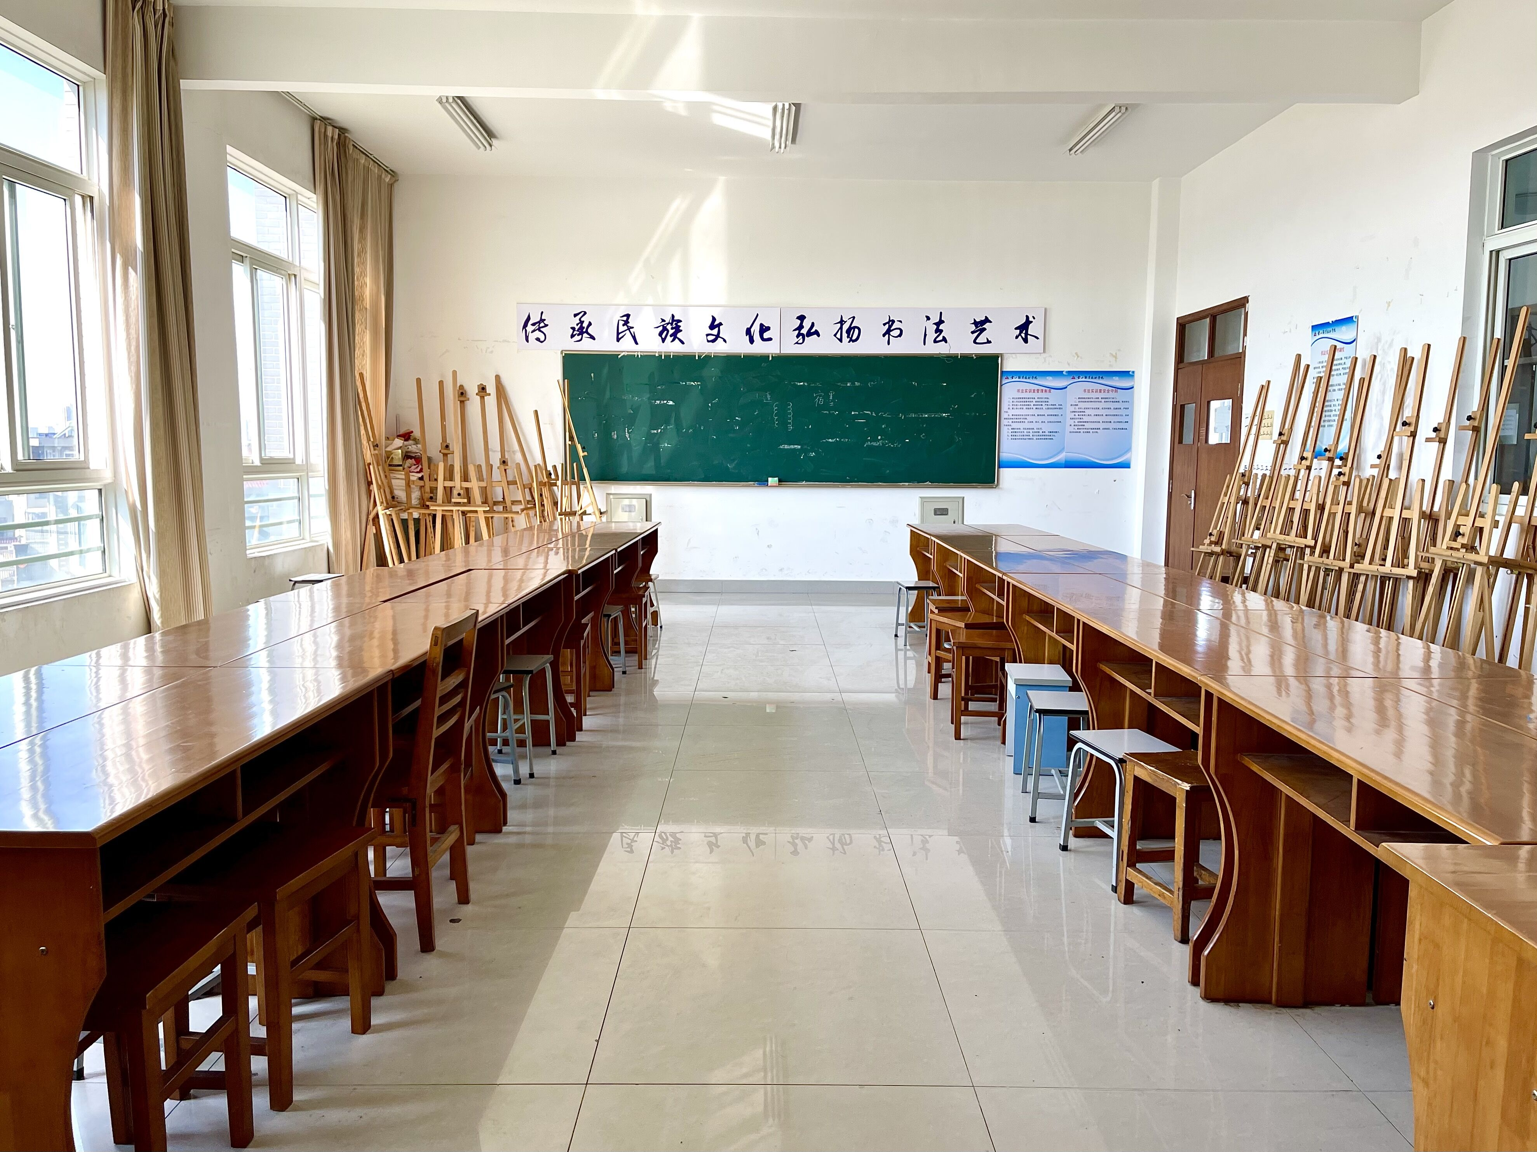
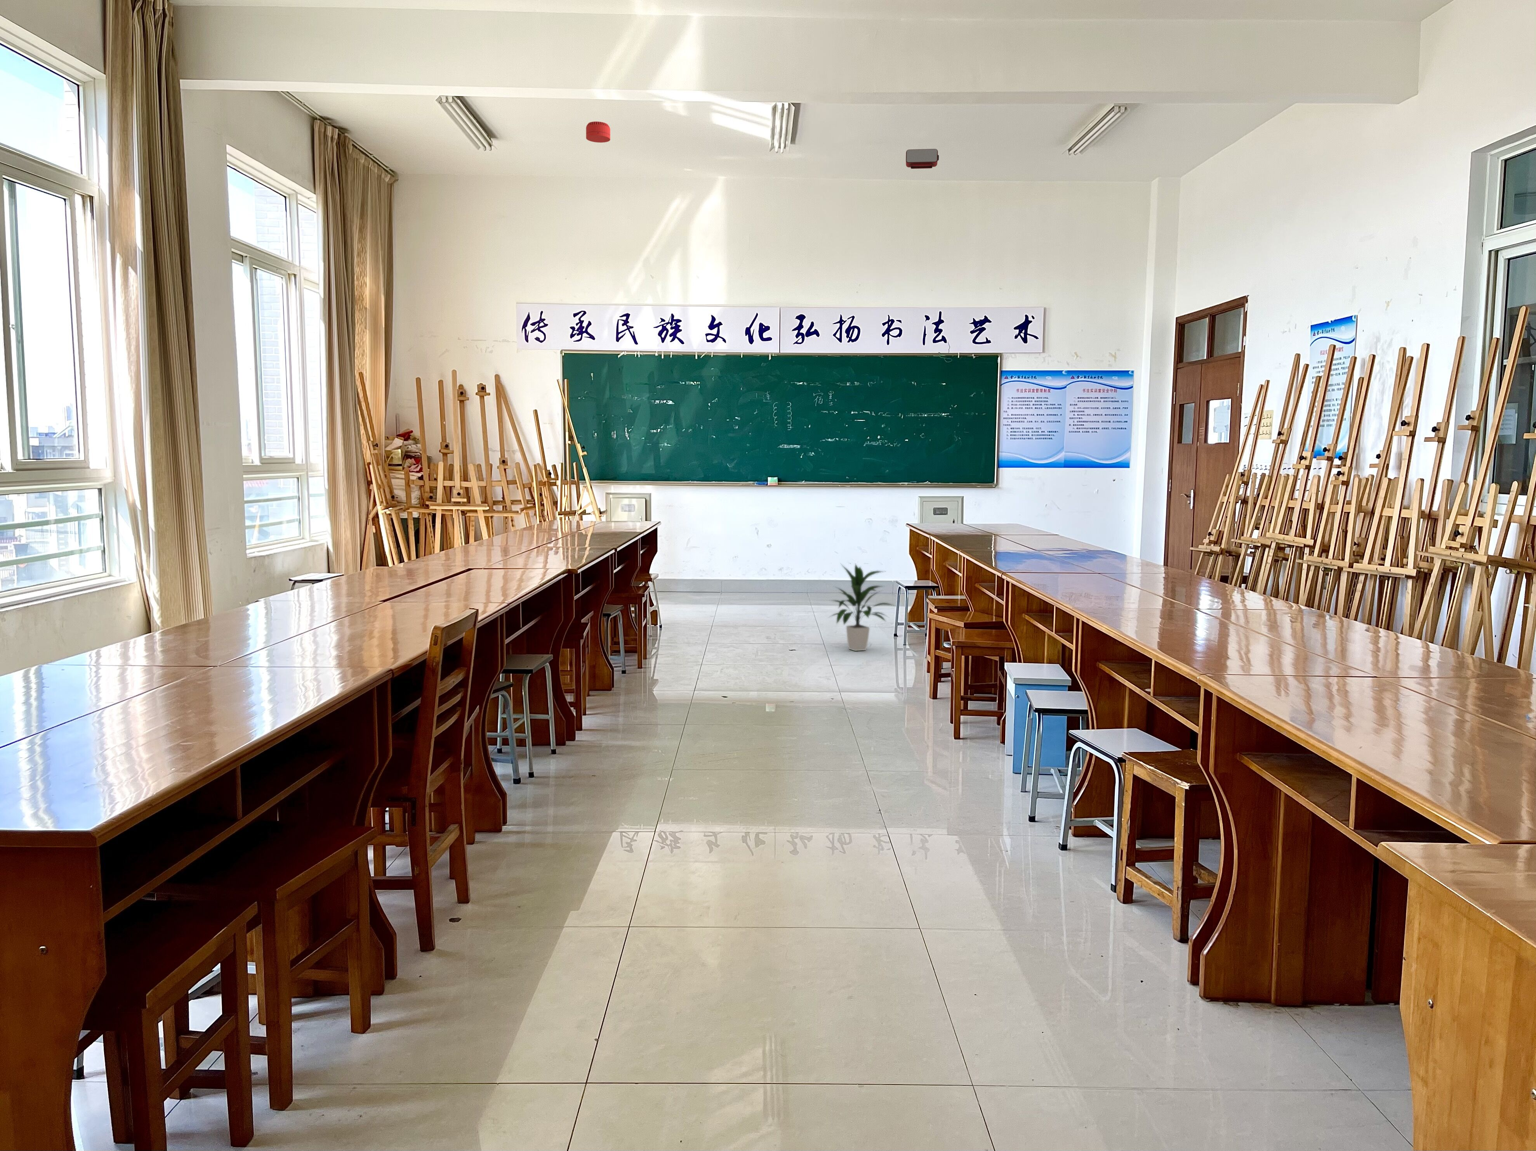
+ smoke detector (597, 132)
+ projector (922, 160)
+ indoor plant (859, 606)
